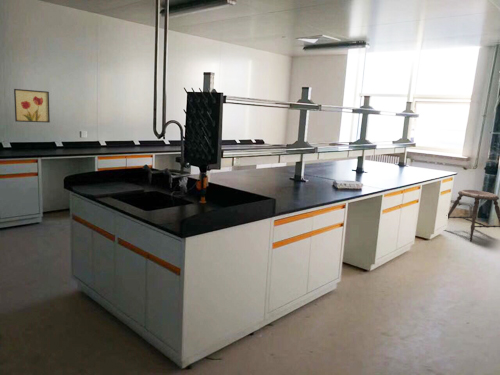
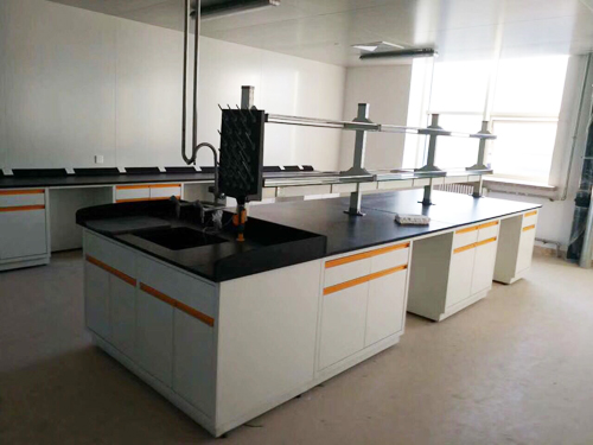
- stool (474, 213)
- wall art (32, 106)
